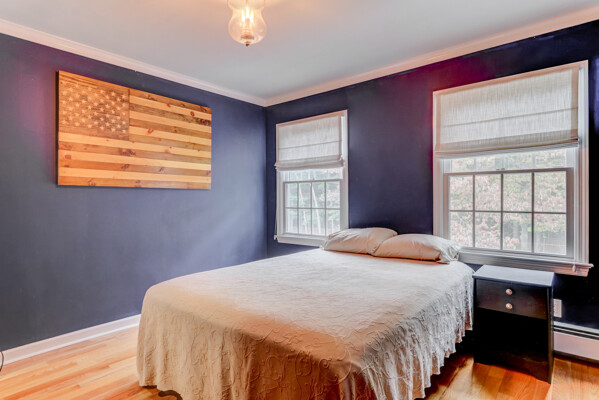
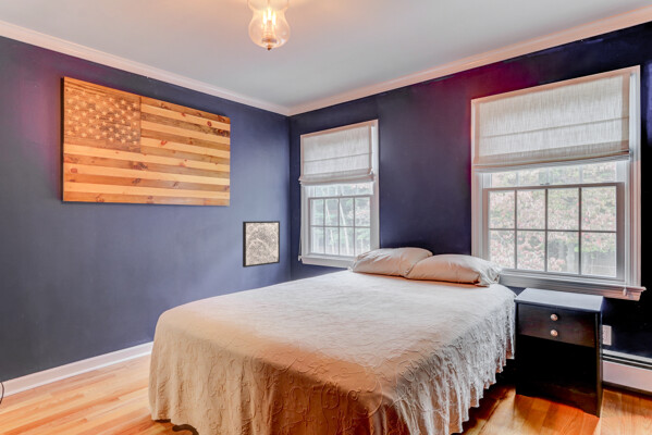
+ wall art (261, 243)
